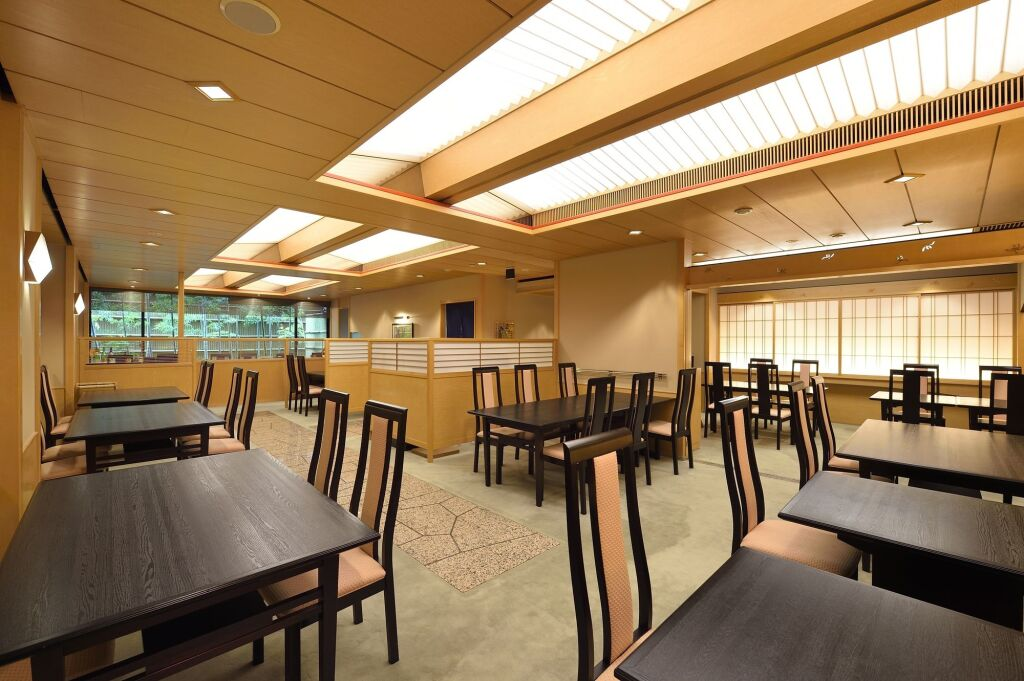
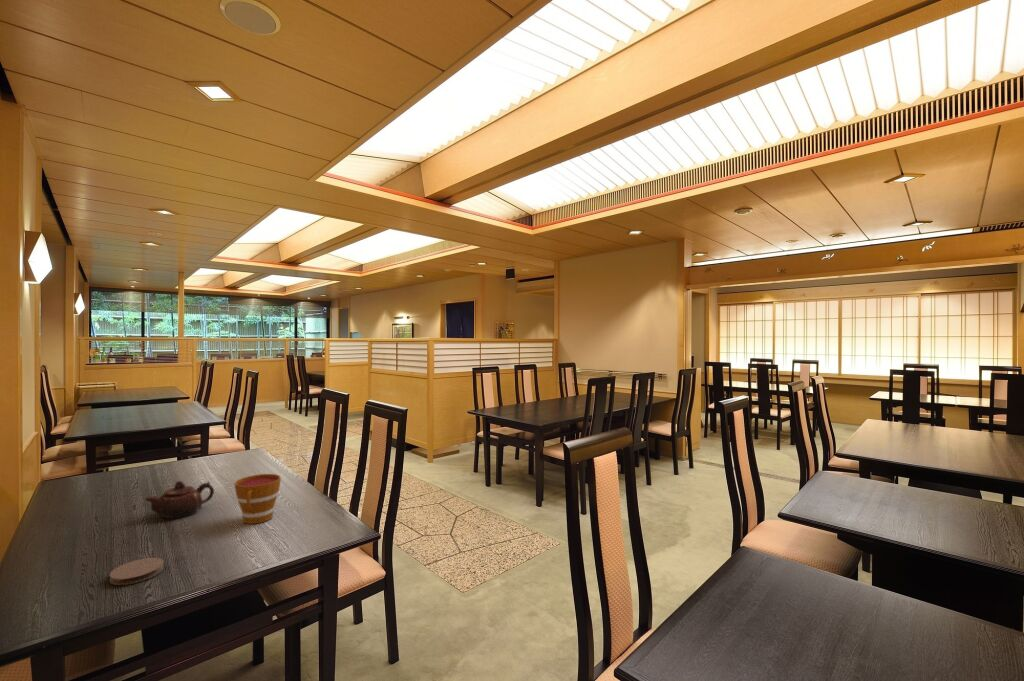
+ teapot (181, 496)
+ cup (257, 500)
+ coaster (137, 570)
